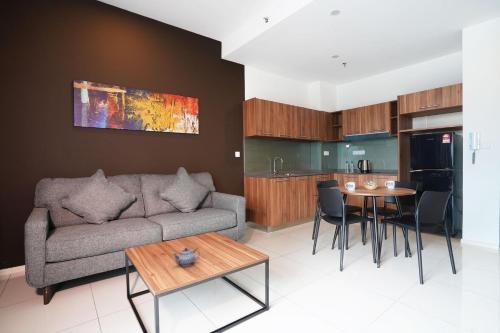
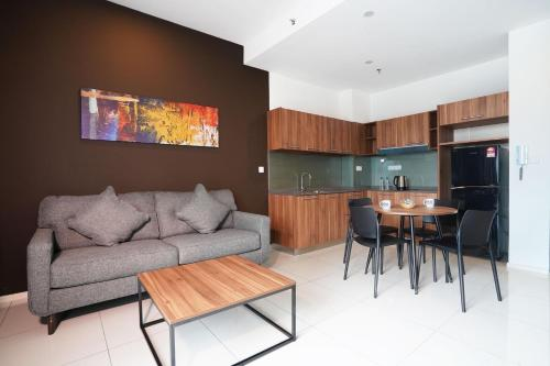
- teapot (186, 255)
